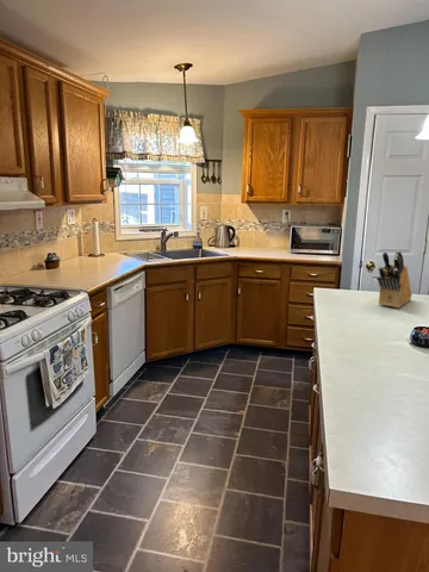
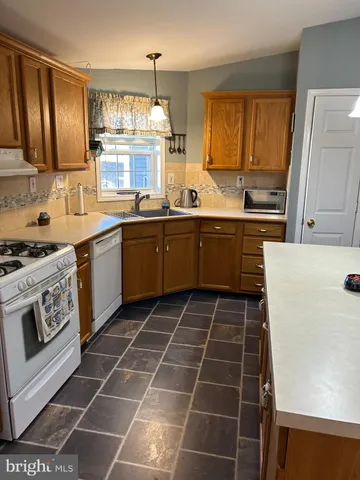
- knife block (396, 276)
